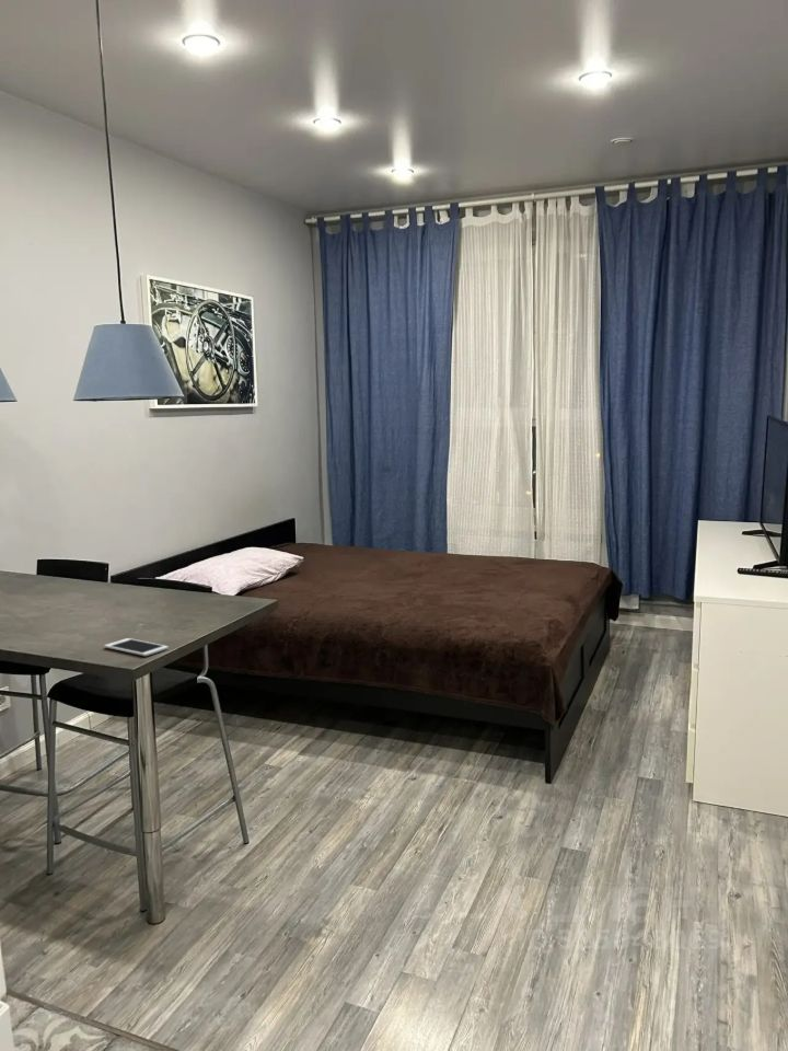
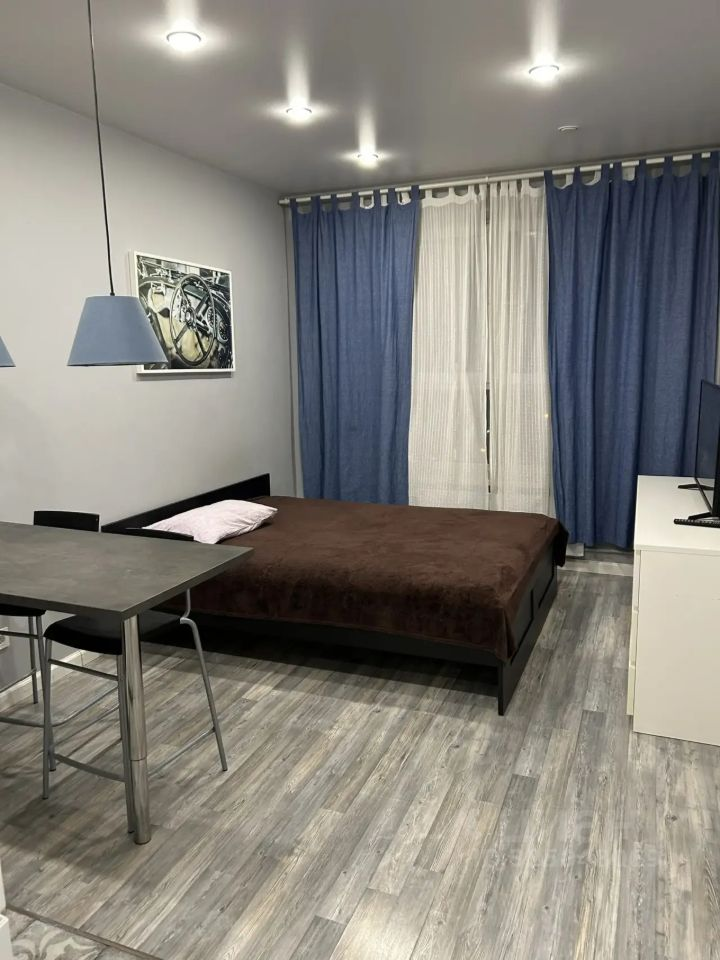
- cell phone (136, 646)
